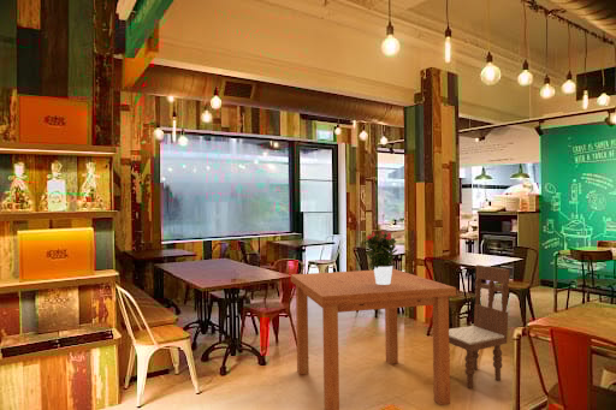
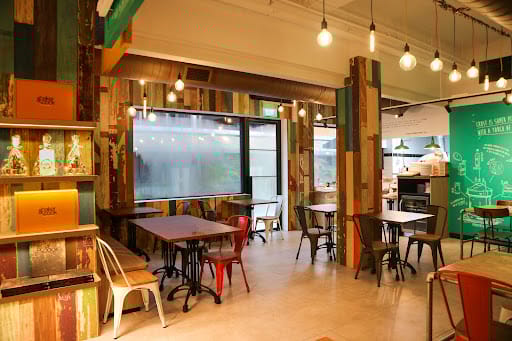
- dining chair (474, 322)
- dining table (385, 333)
- potted flower (381, 257)
